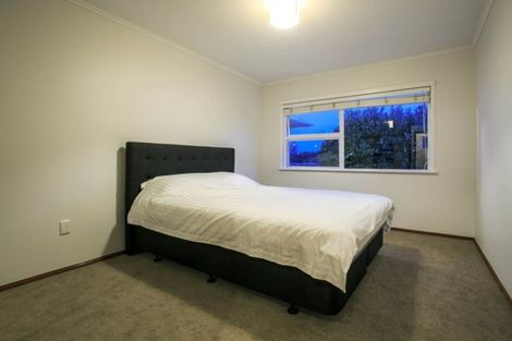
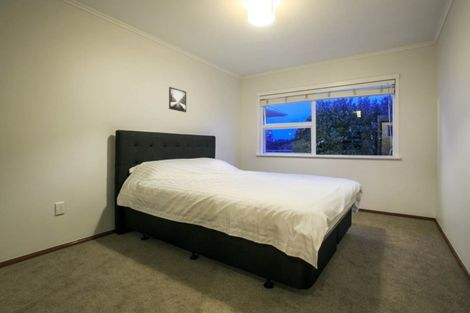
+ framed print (177, 100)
